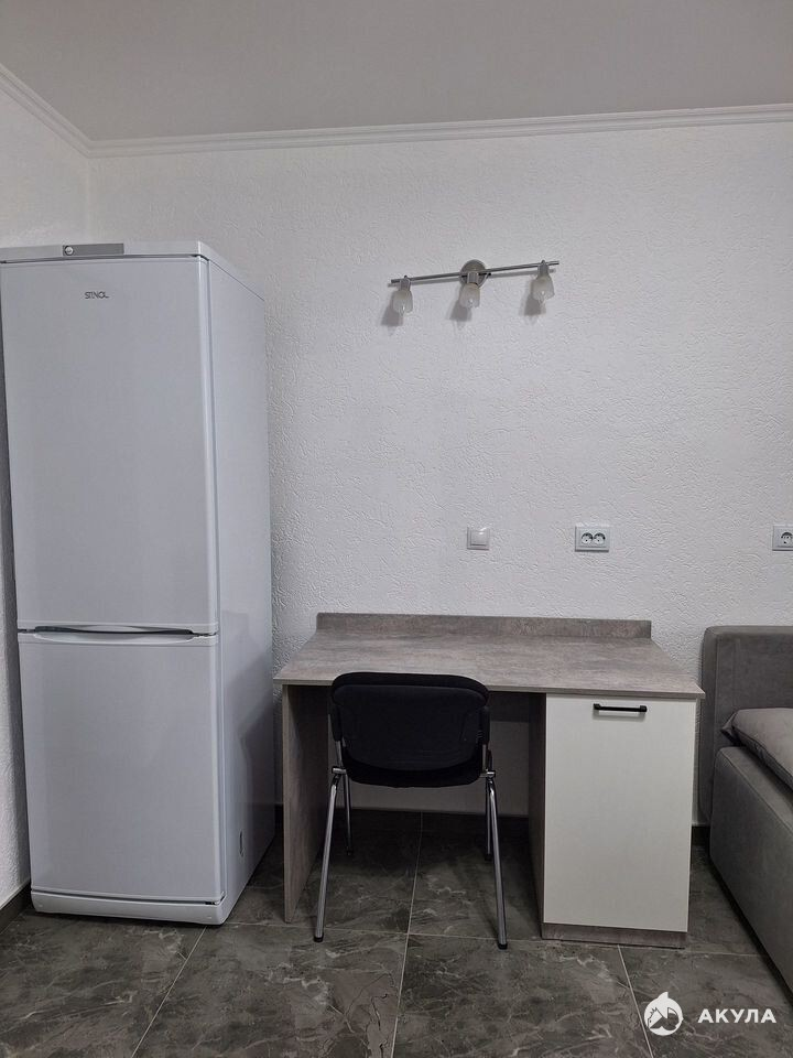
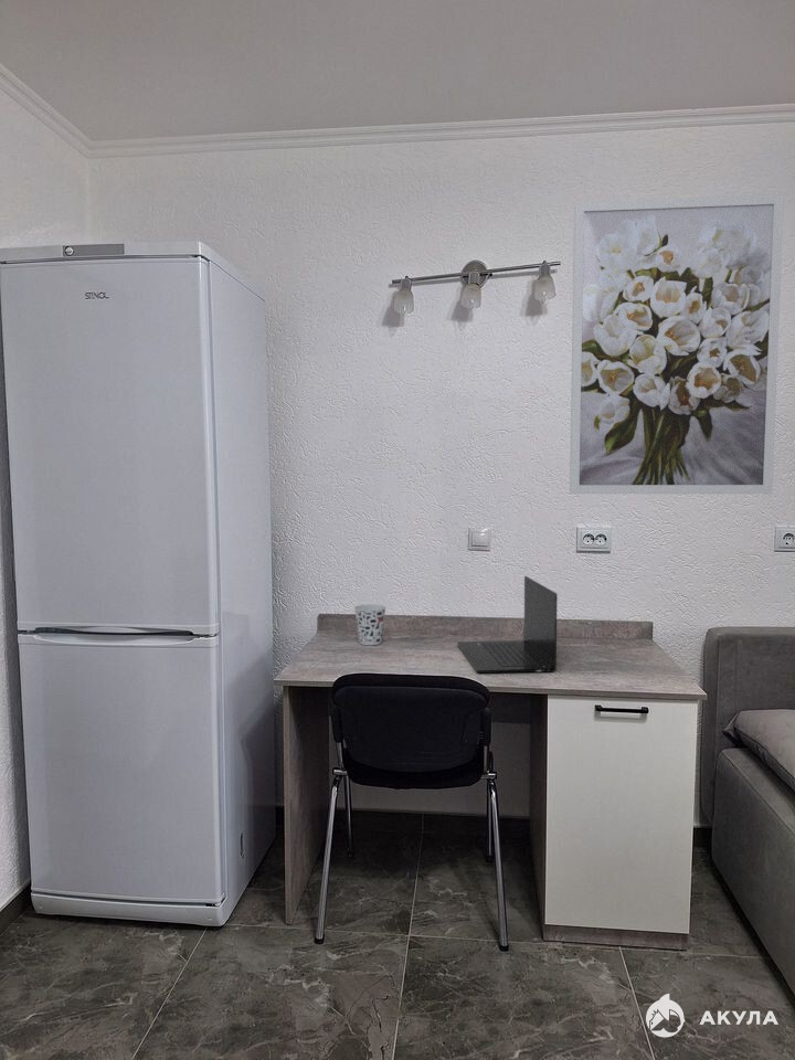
+ laptop (502, 640)
+ cup (370, 625)
+ wall art (672, 349)
